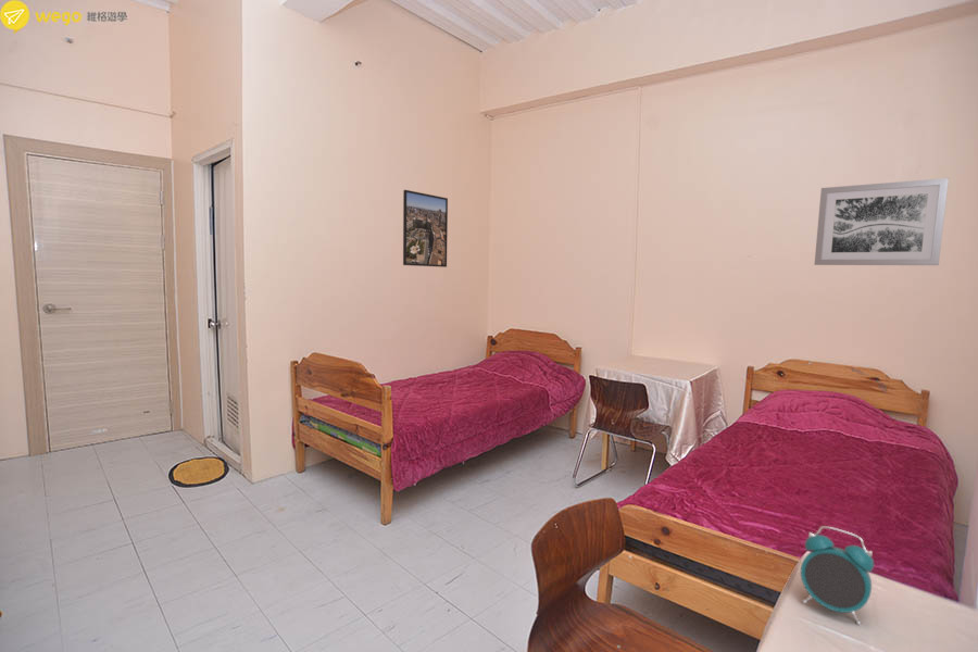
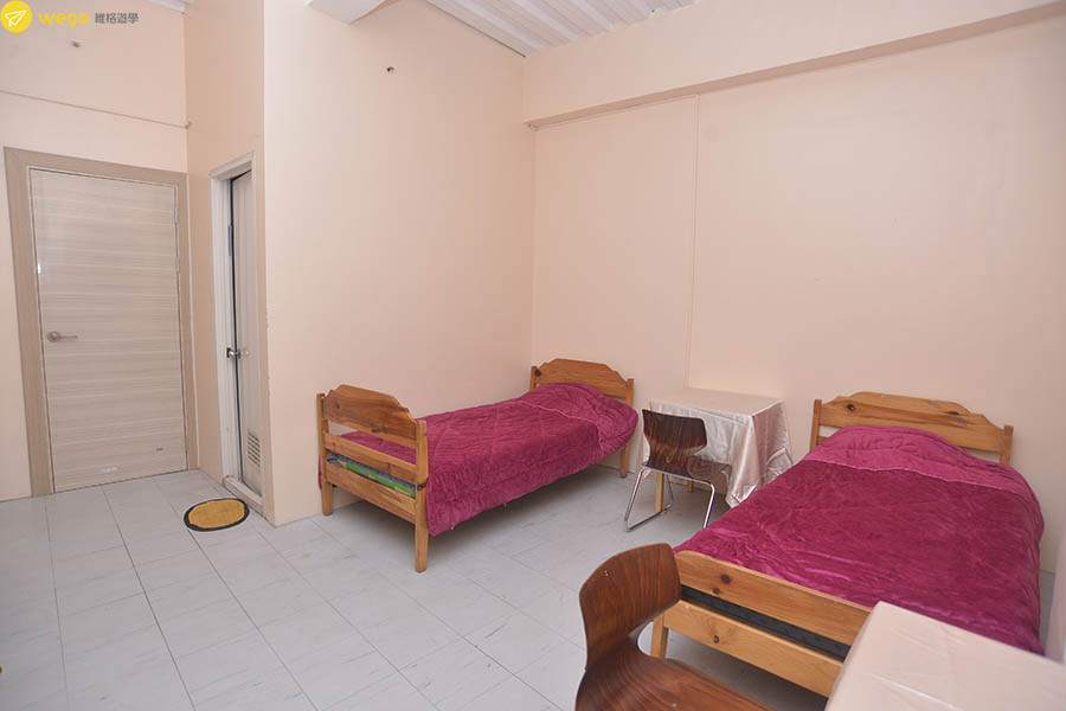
- alarm clock (836, 570)
- wall art (876, 224)
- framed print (426, 230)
